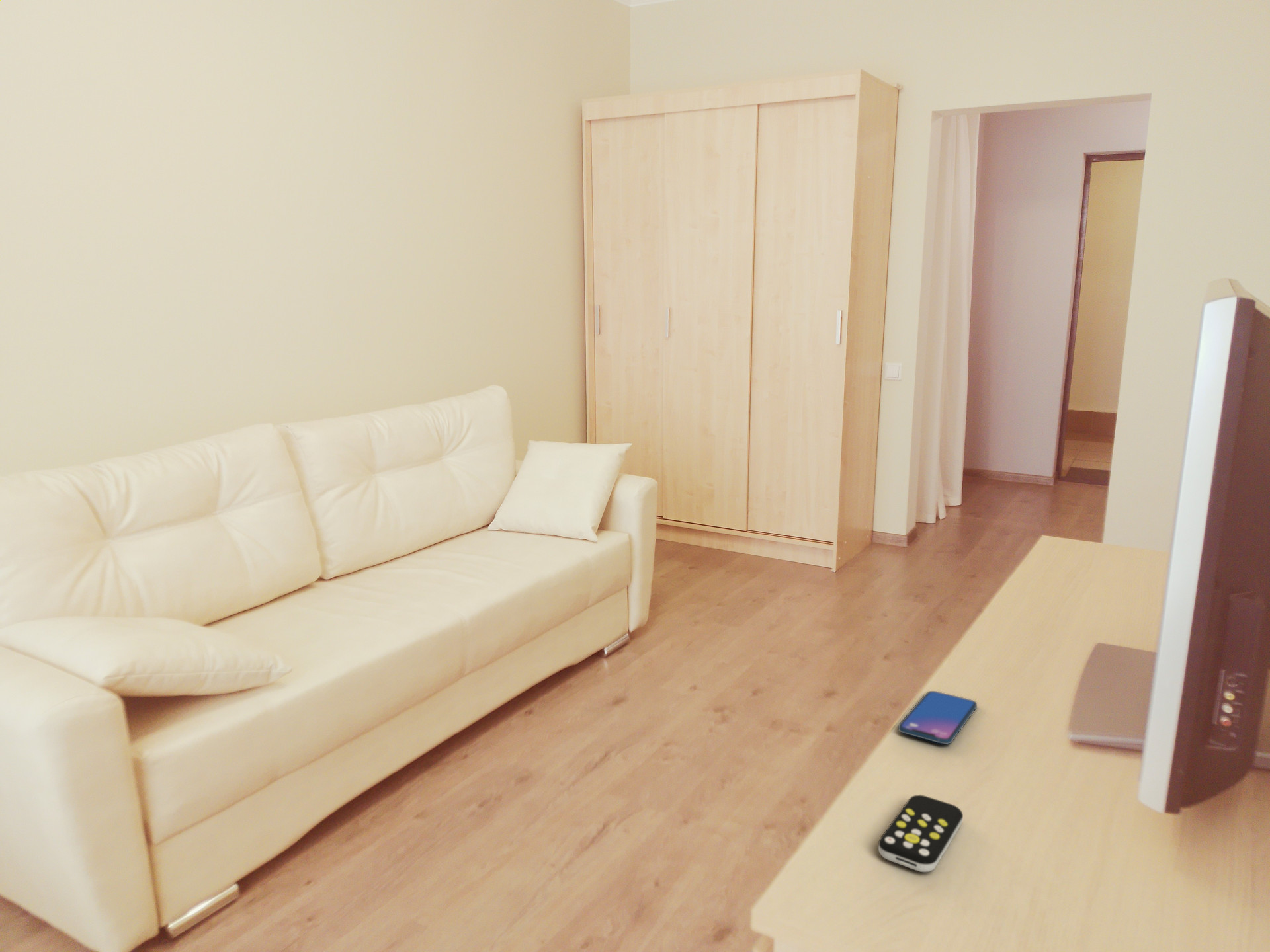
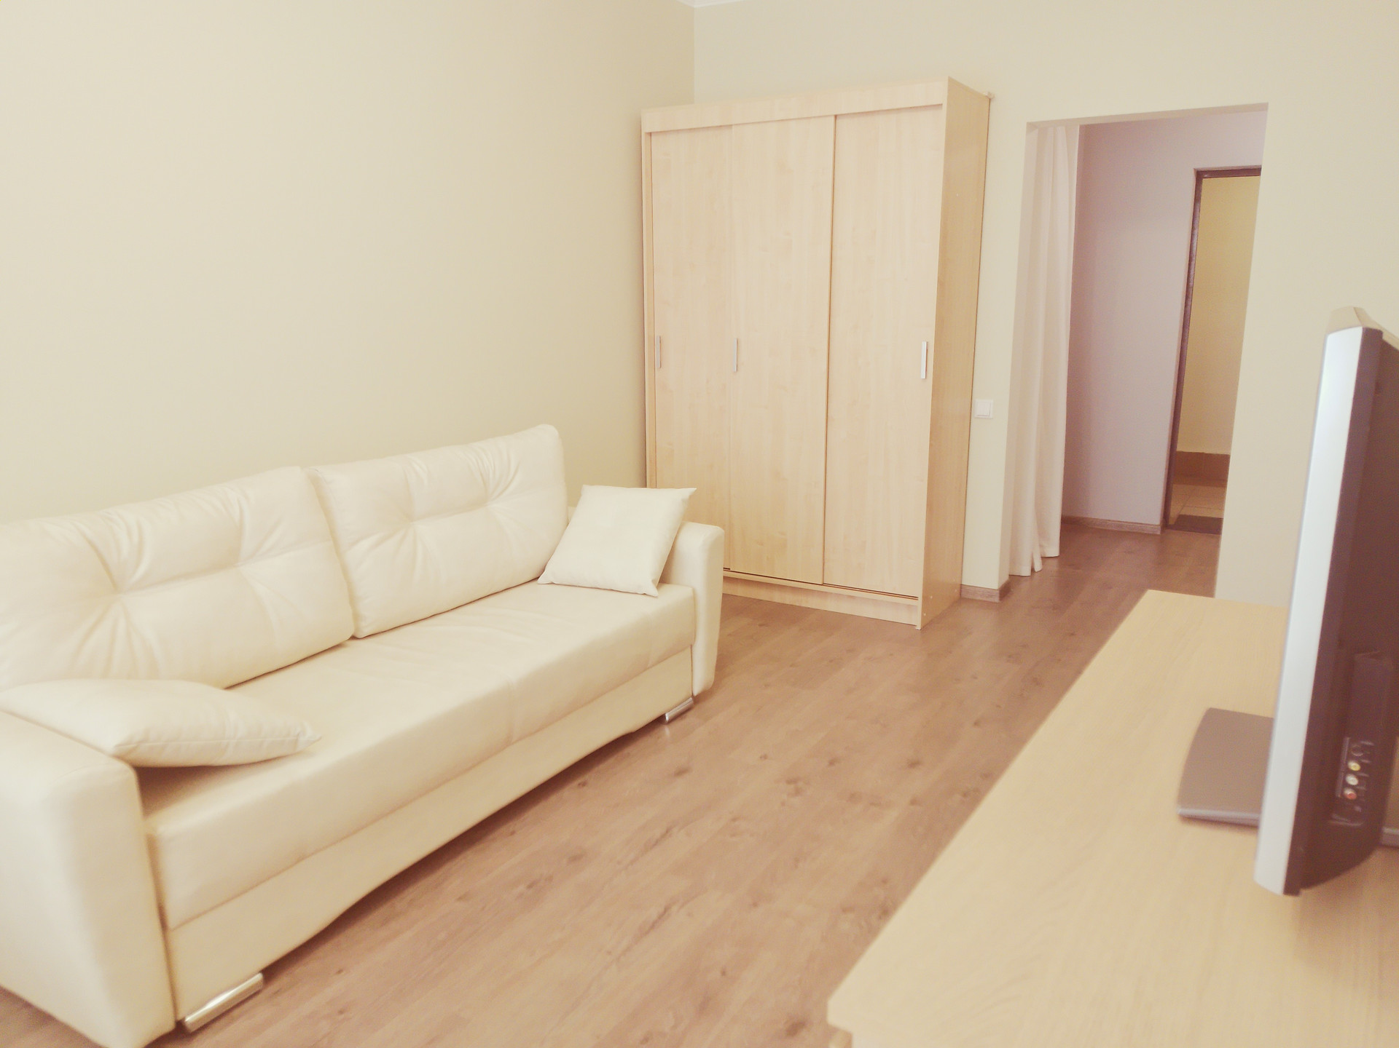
- remote control (921, 830)
- smartphone (939, 716)
